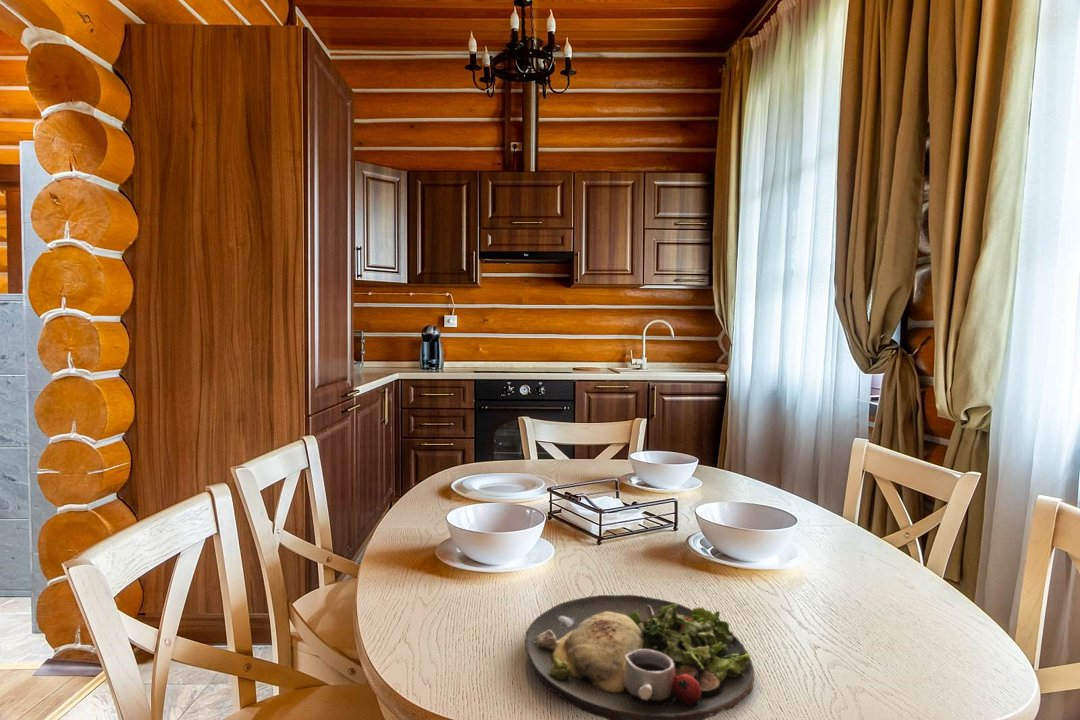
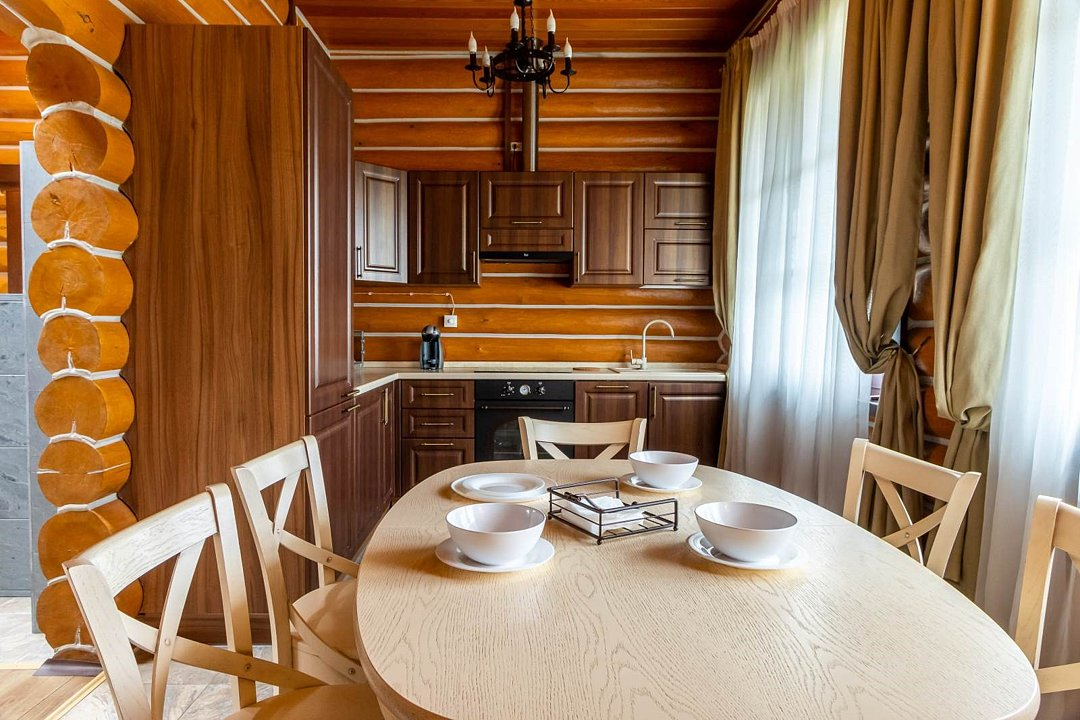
- dinner plate (637, 633)
